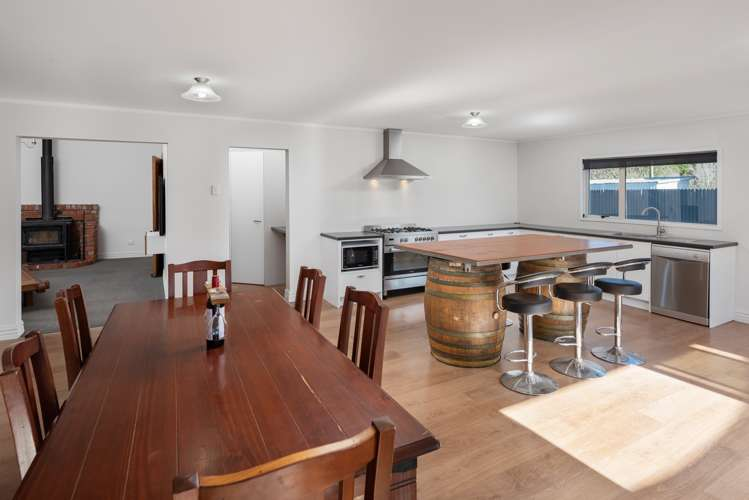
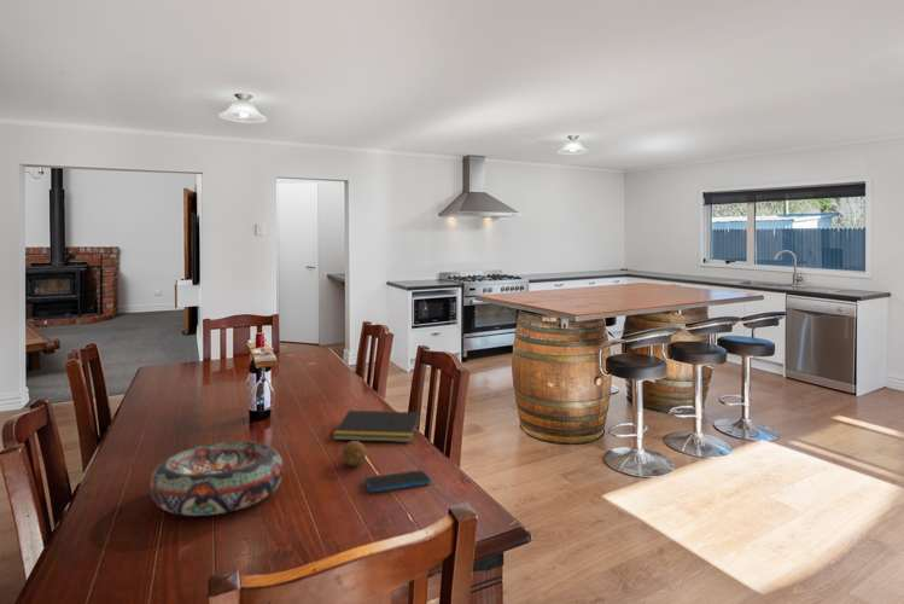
+ decorative bowl (220, 476)
+ fruit (354, 453)
+ smartphone (397, 480)
+ notepad (378, 425)
